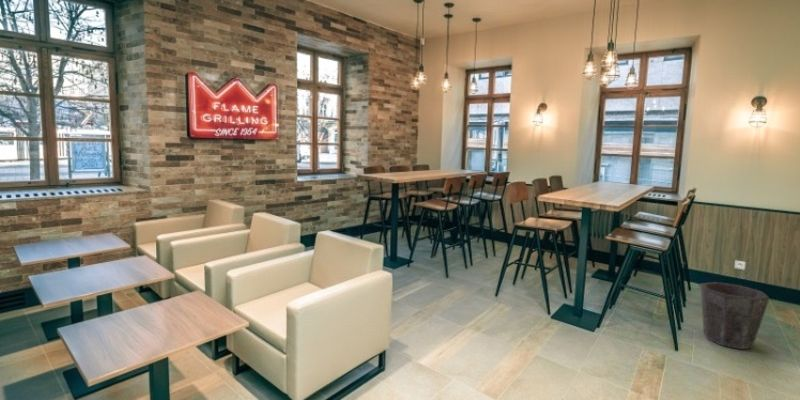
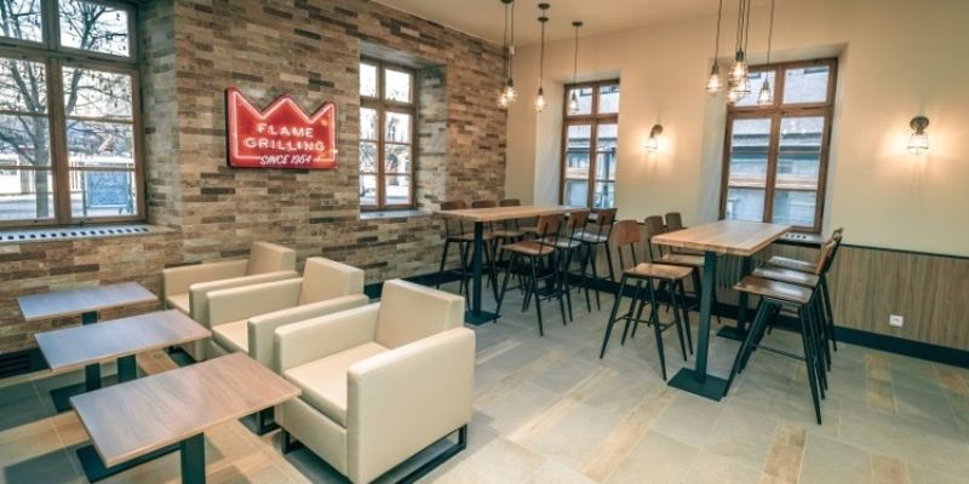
- waste bin (730, 315)
